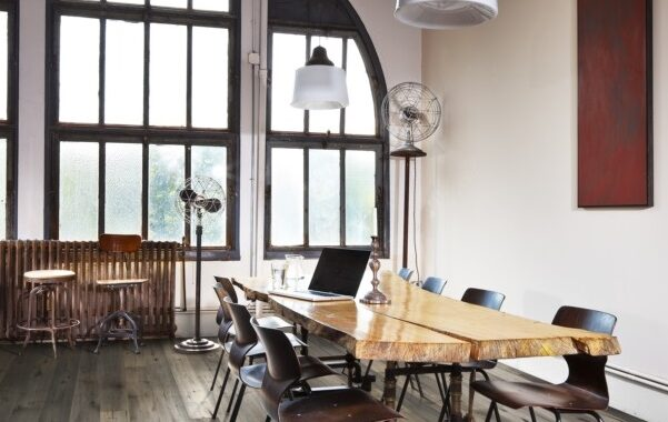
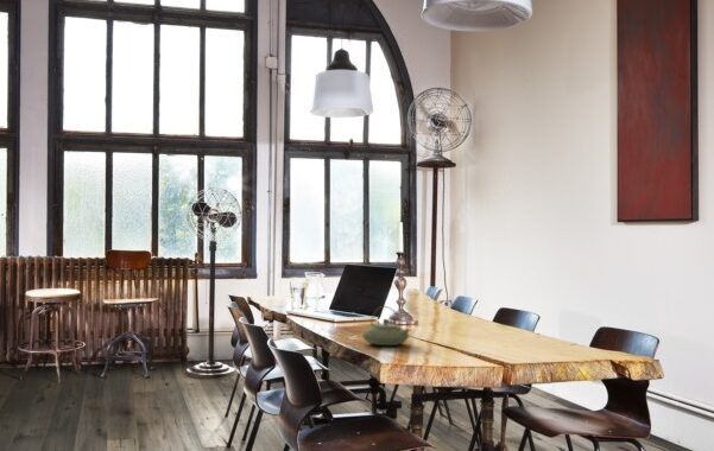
+ teapot (387, 325)
